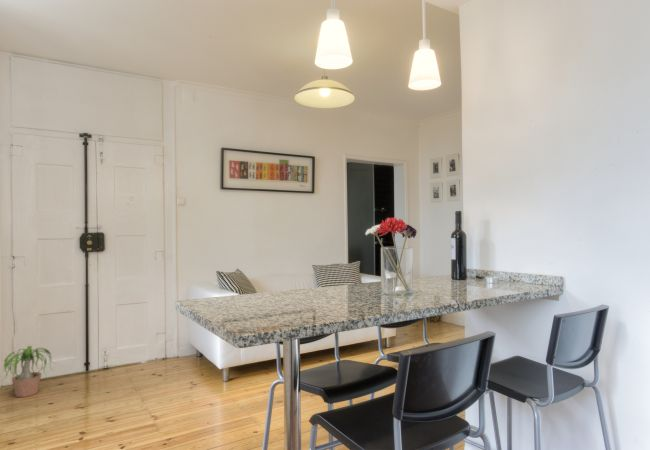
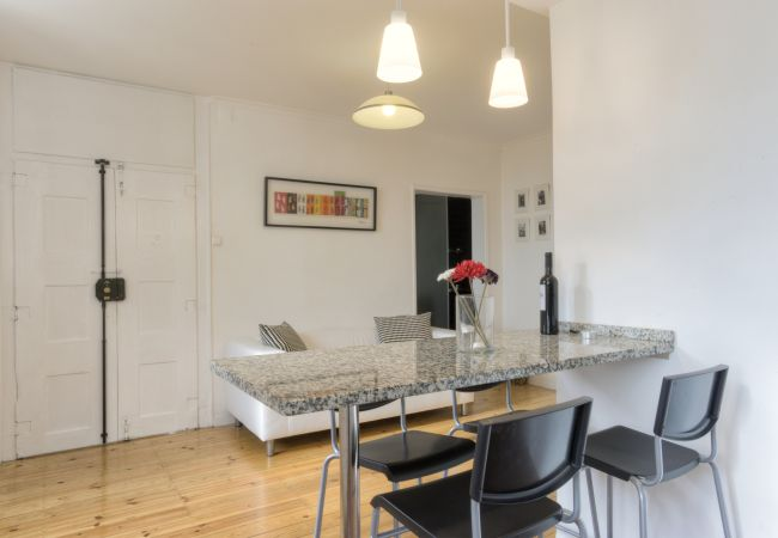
- potted plant (32, 369)
